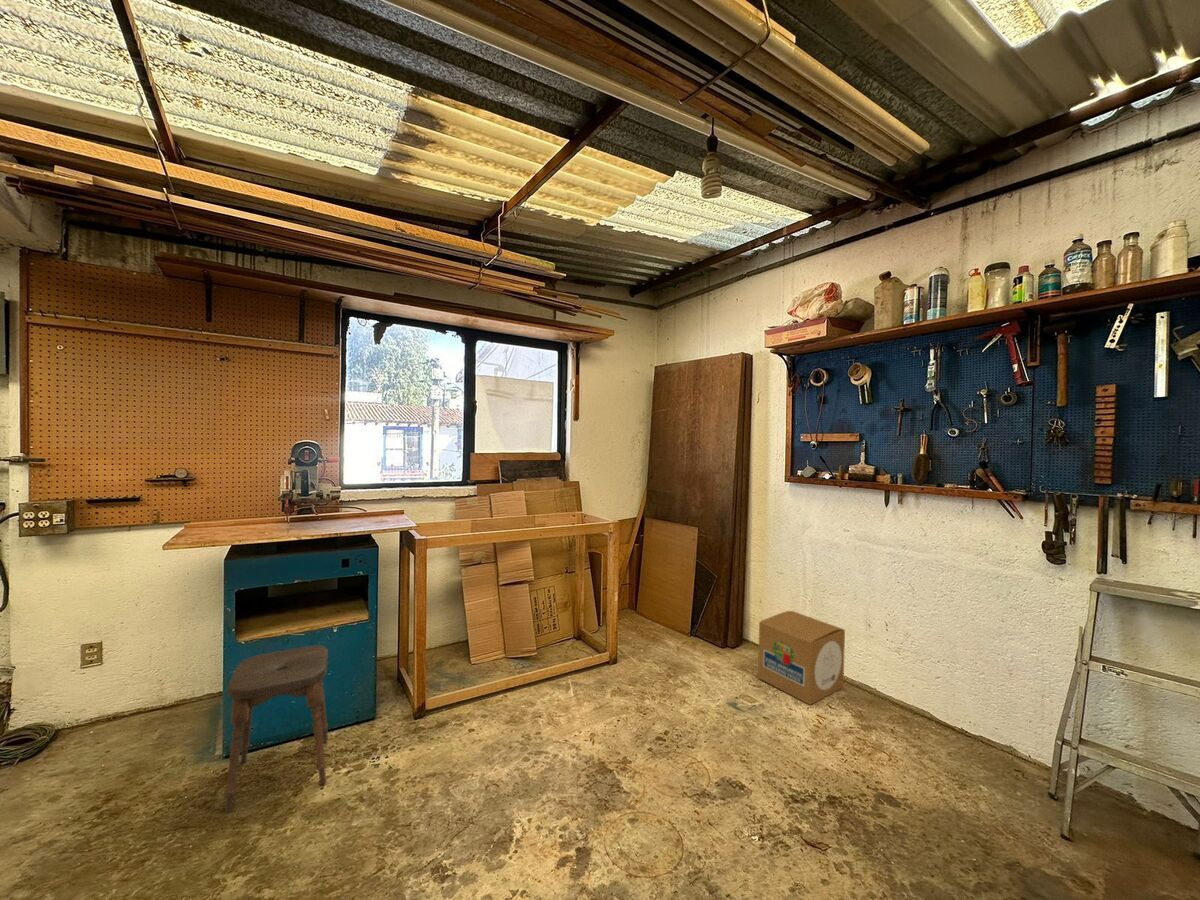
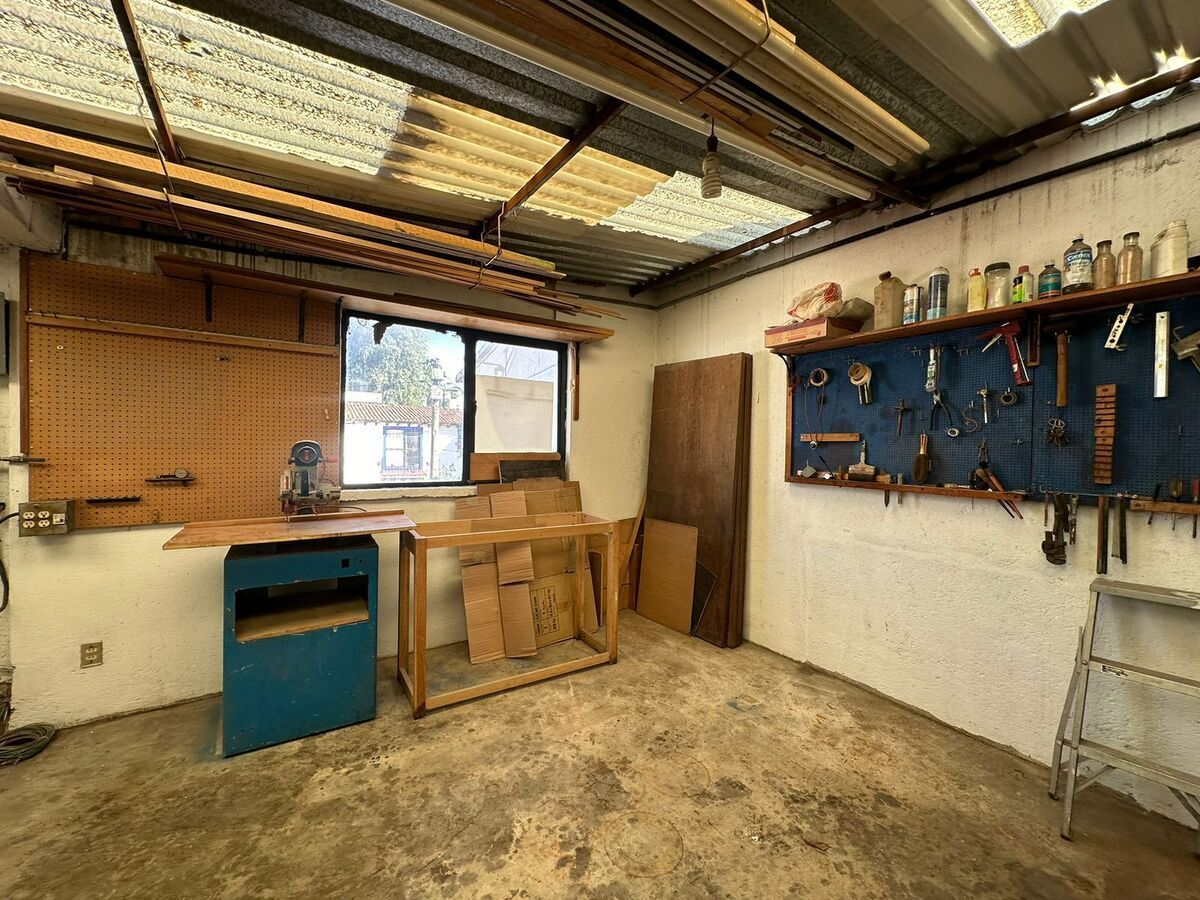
- cardboard box (800, 653)
- stool (274, 696)
